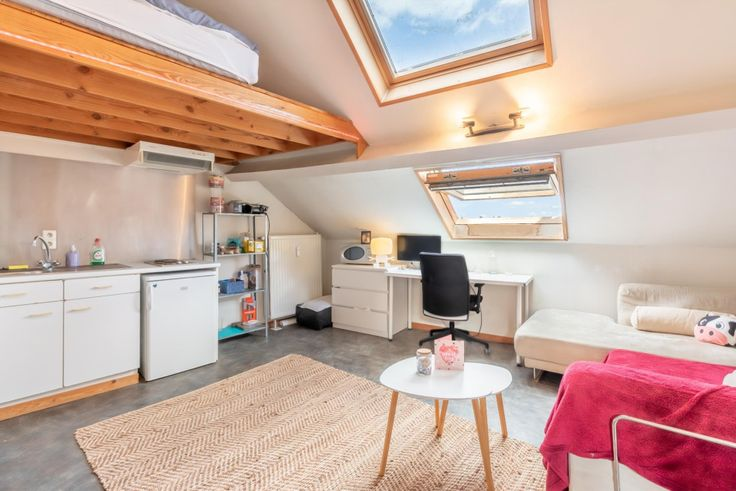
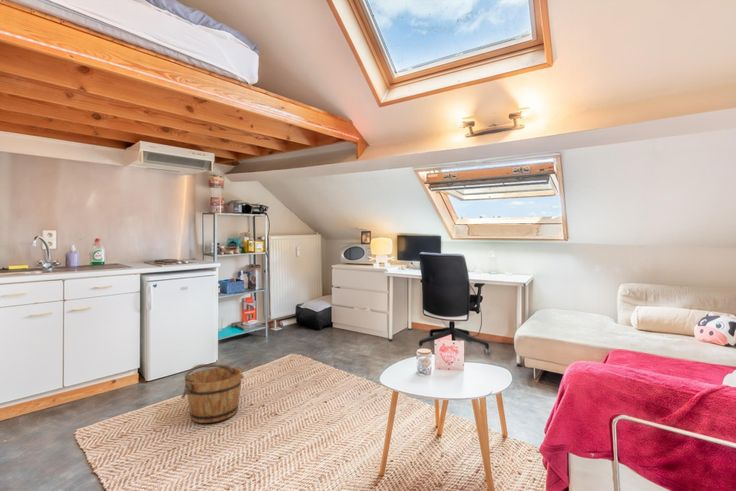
+ bucket (214, 390)
